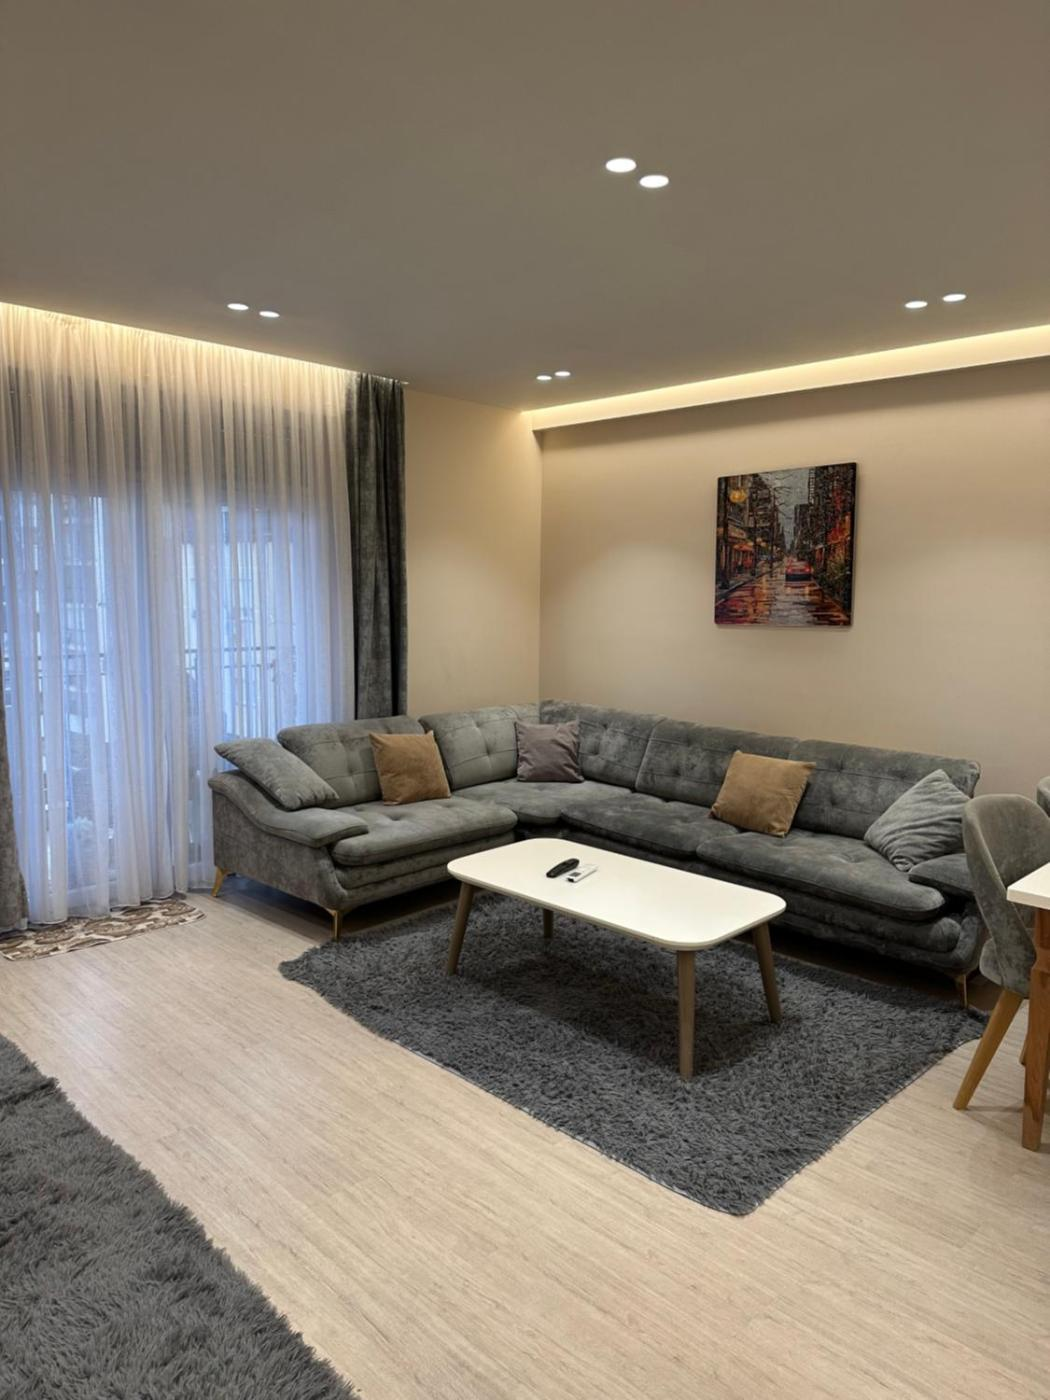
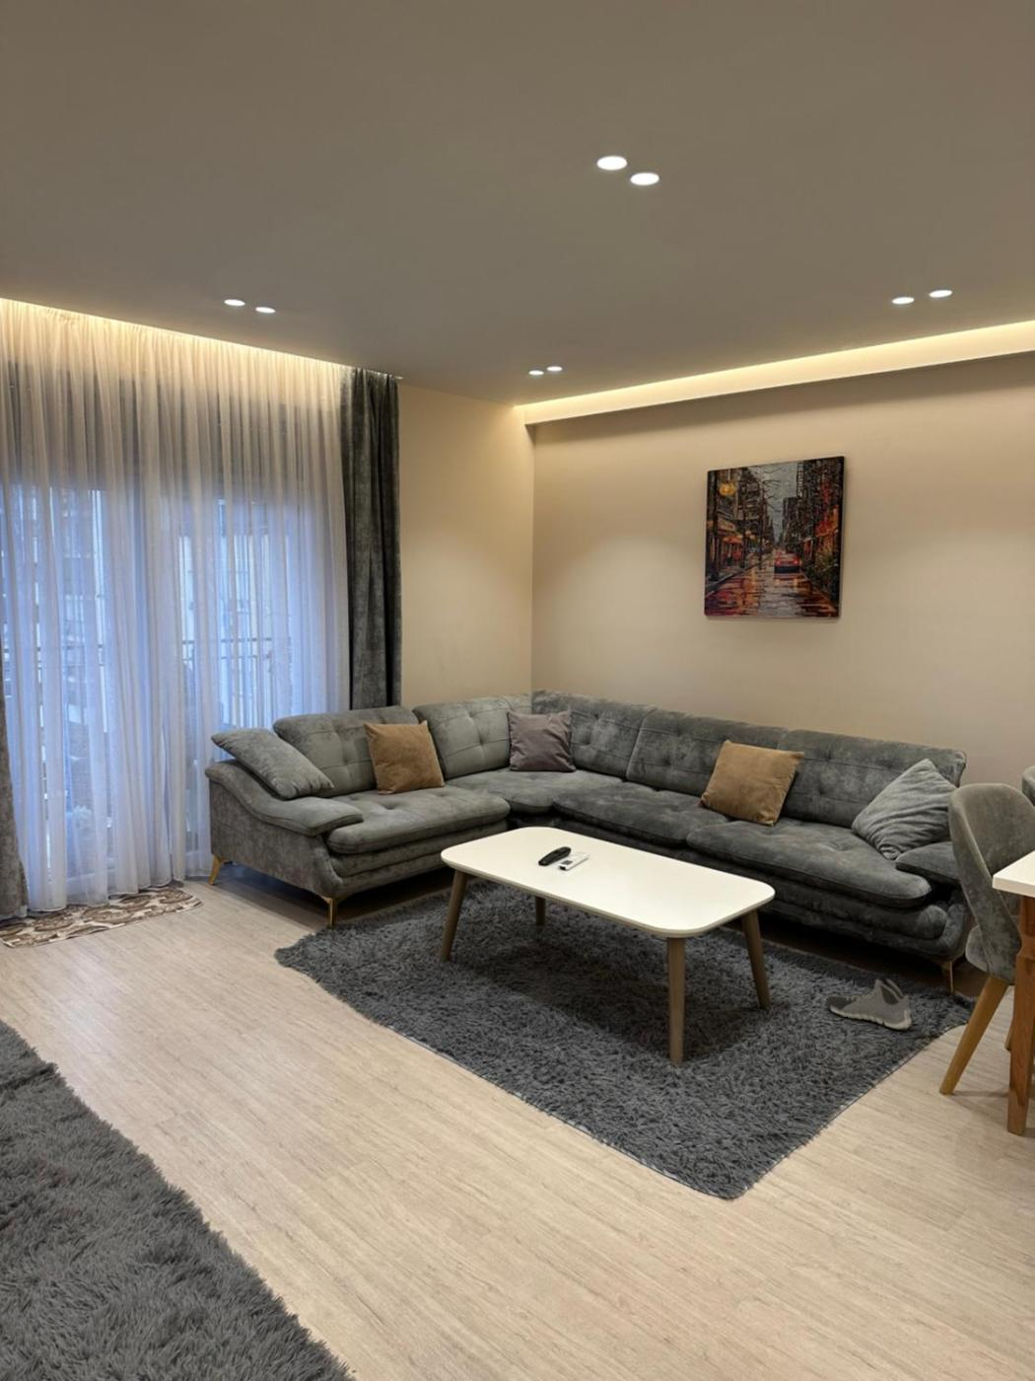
+ sneaker (869, 994)
